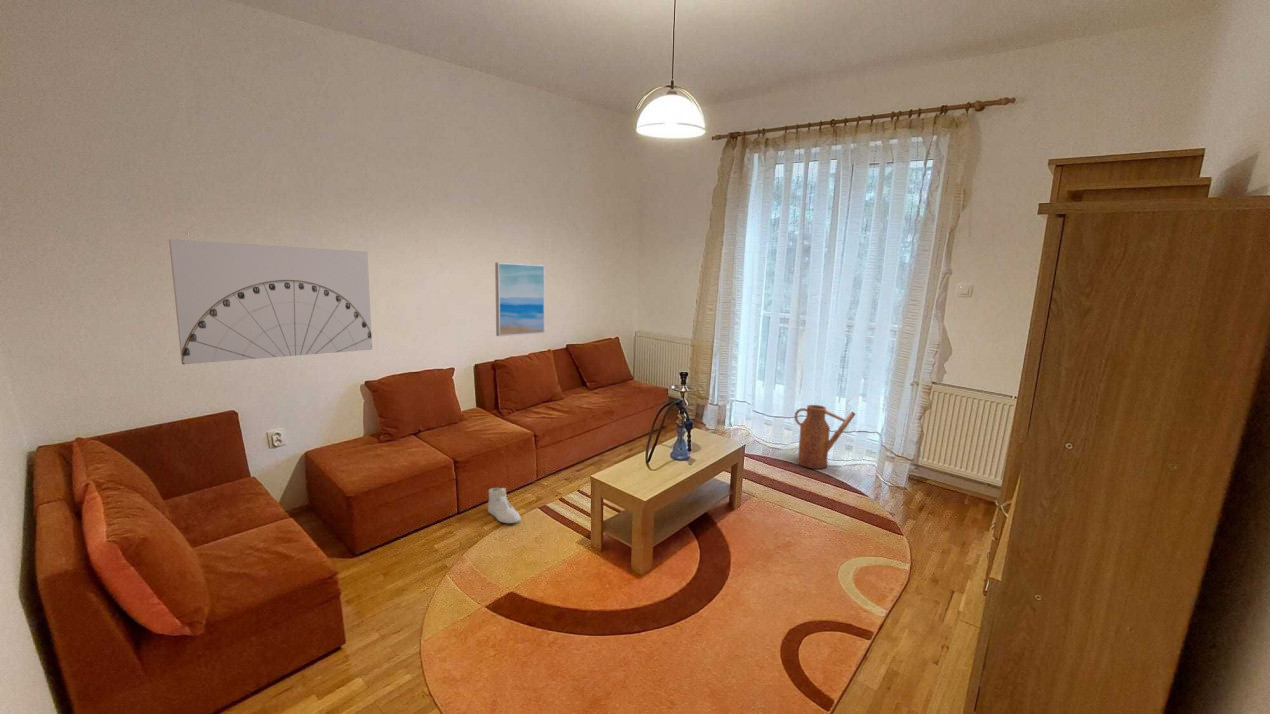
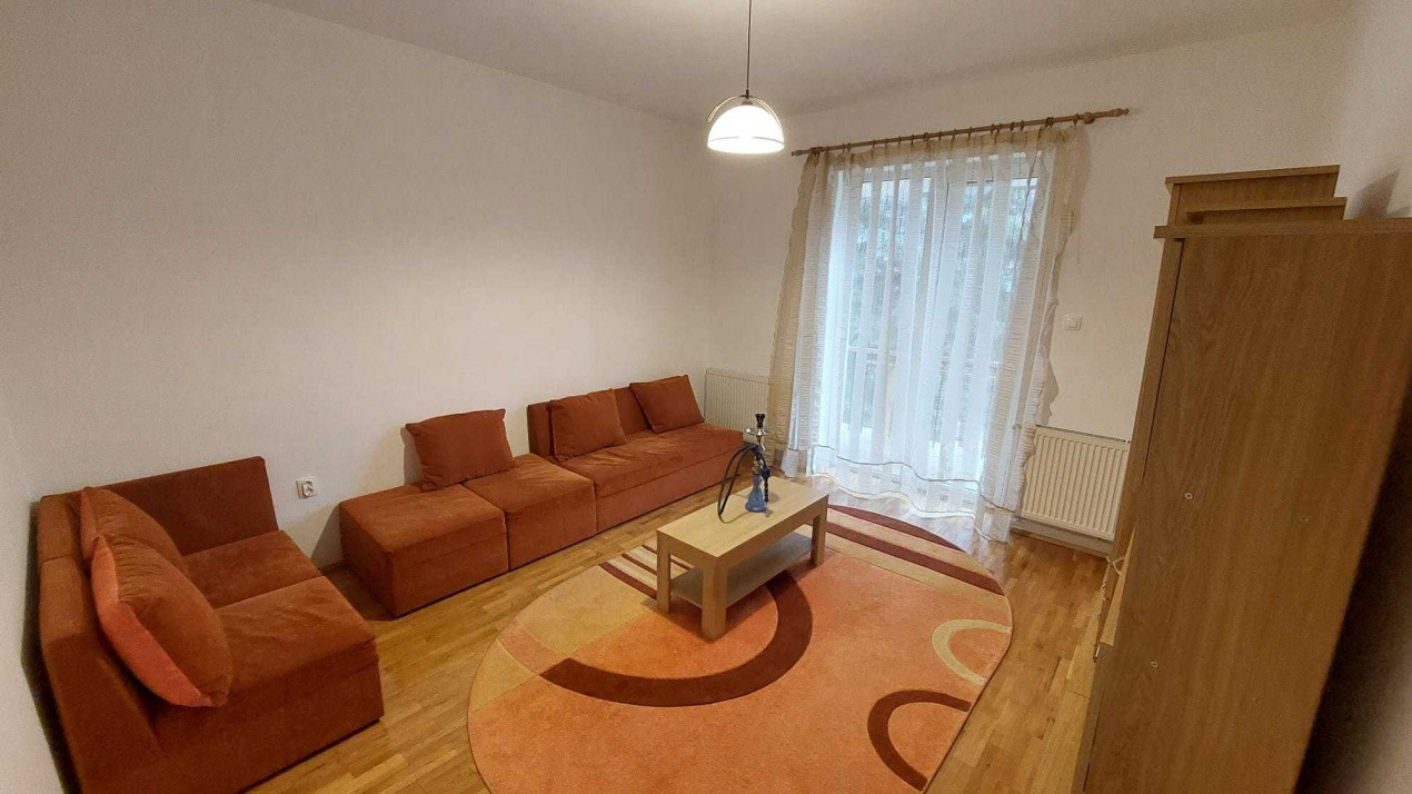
- wall art (521, 299)
- wall art (284, 301)
- watering can (822, 436)
- sneaker (502, 503)
